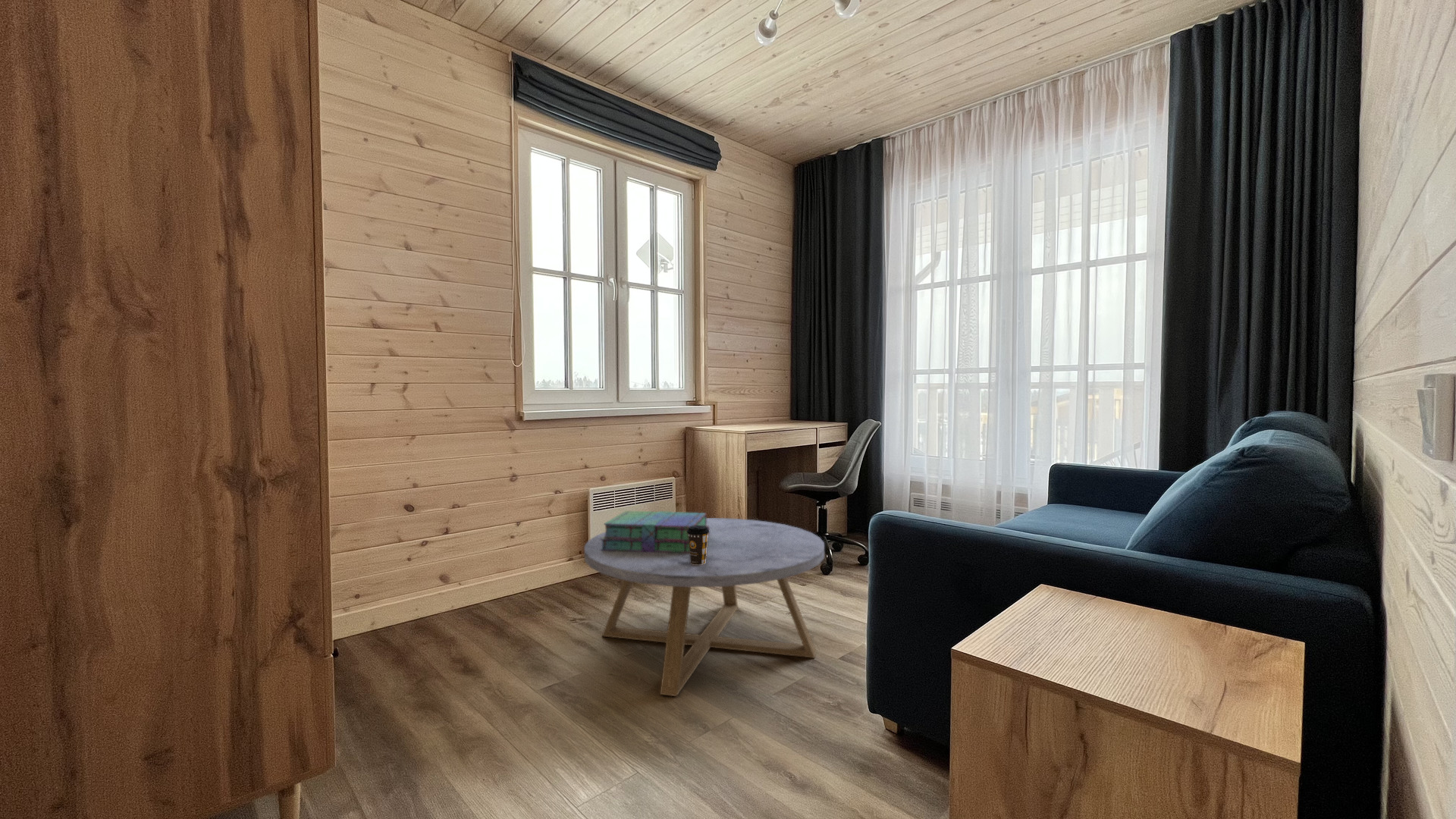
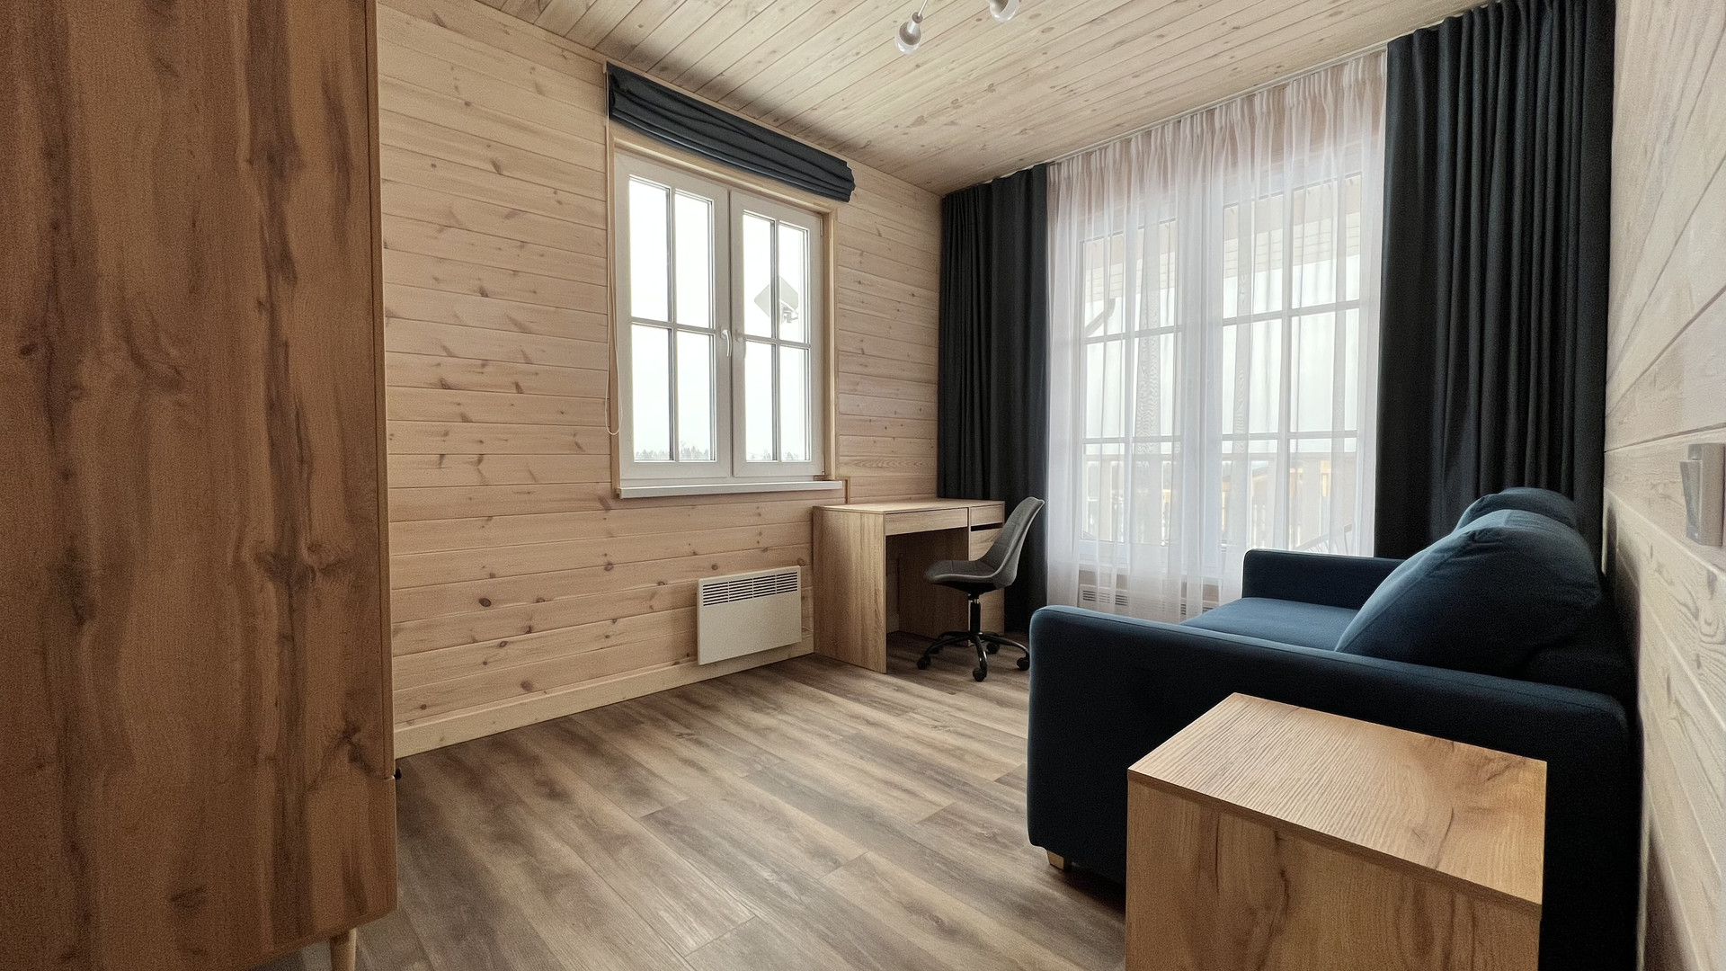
- coffee cup (698, 544)
- stack of books (657, 529)
- coffee table (705, 586)
